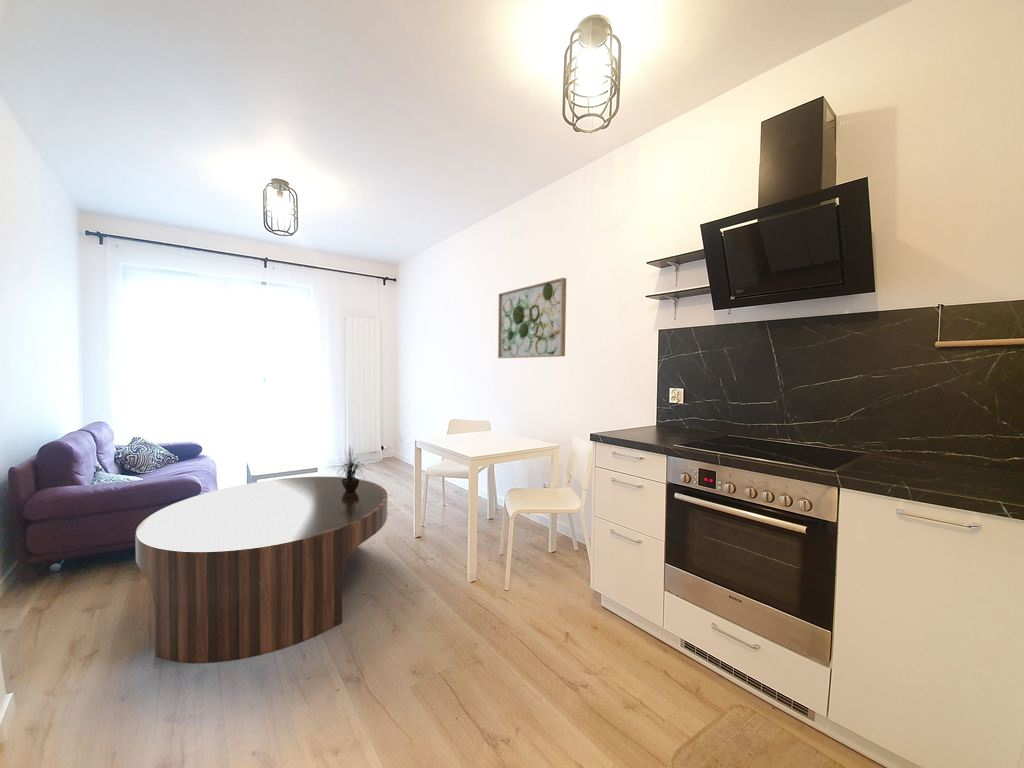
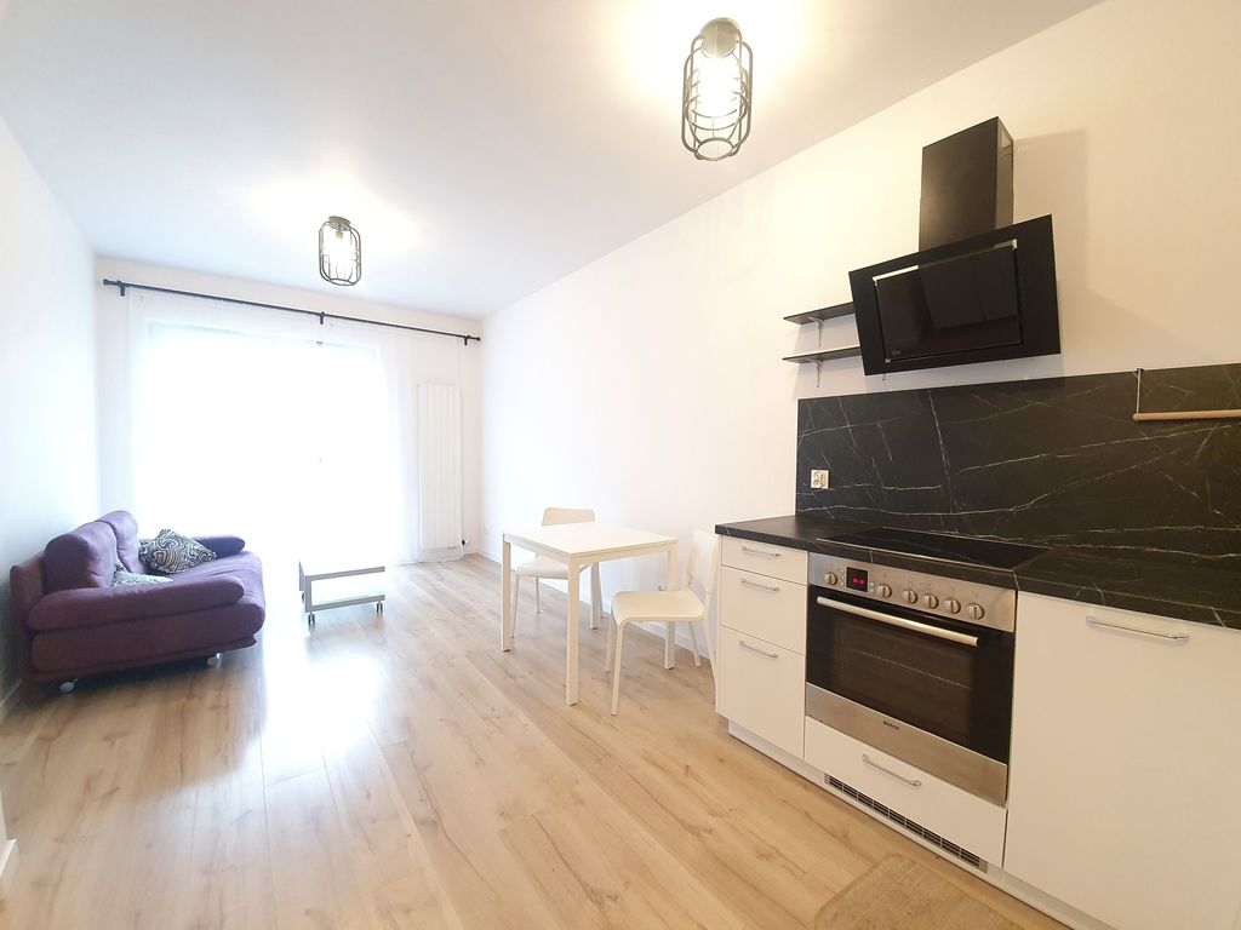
- coffee table (279, 545)
- potted plant (351, 463)
- wall art (527, 322)
